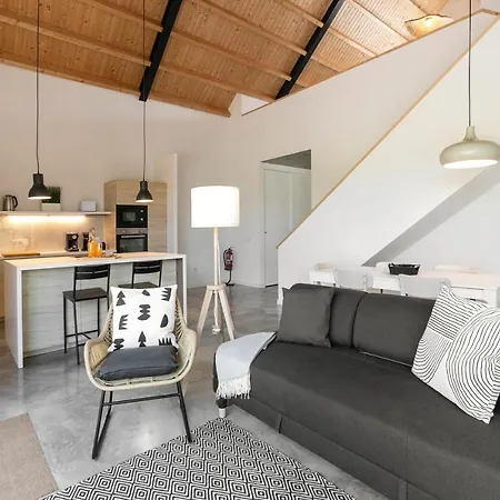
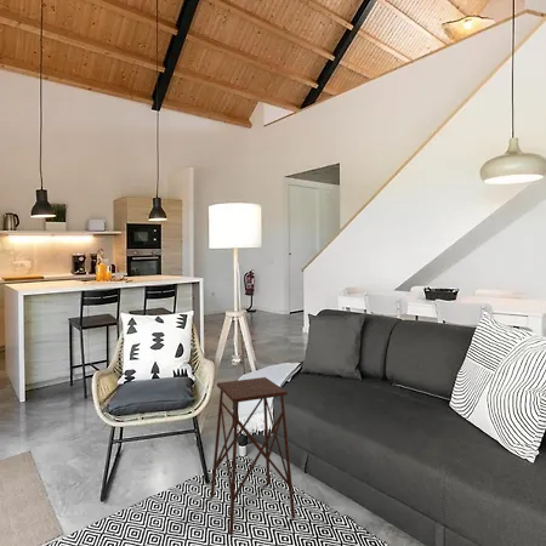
+ side table (255, 445)
